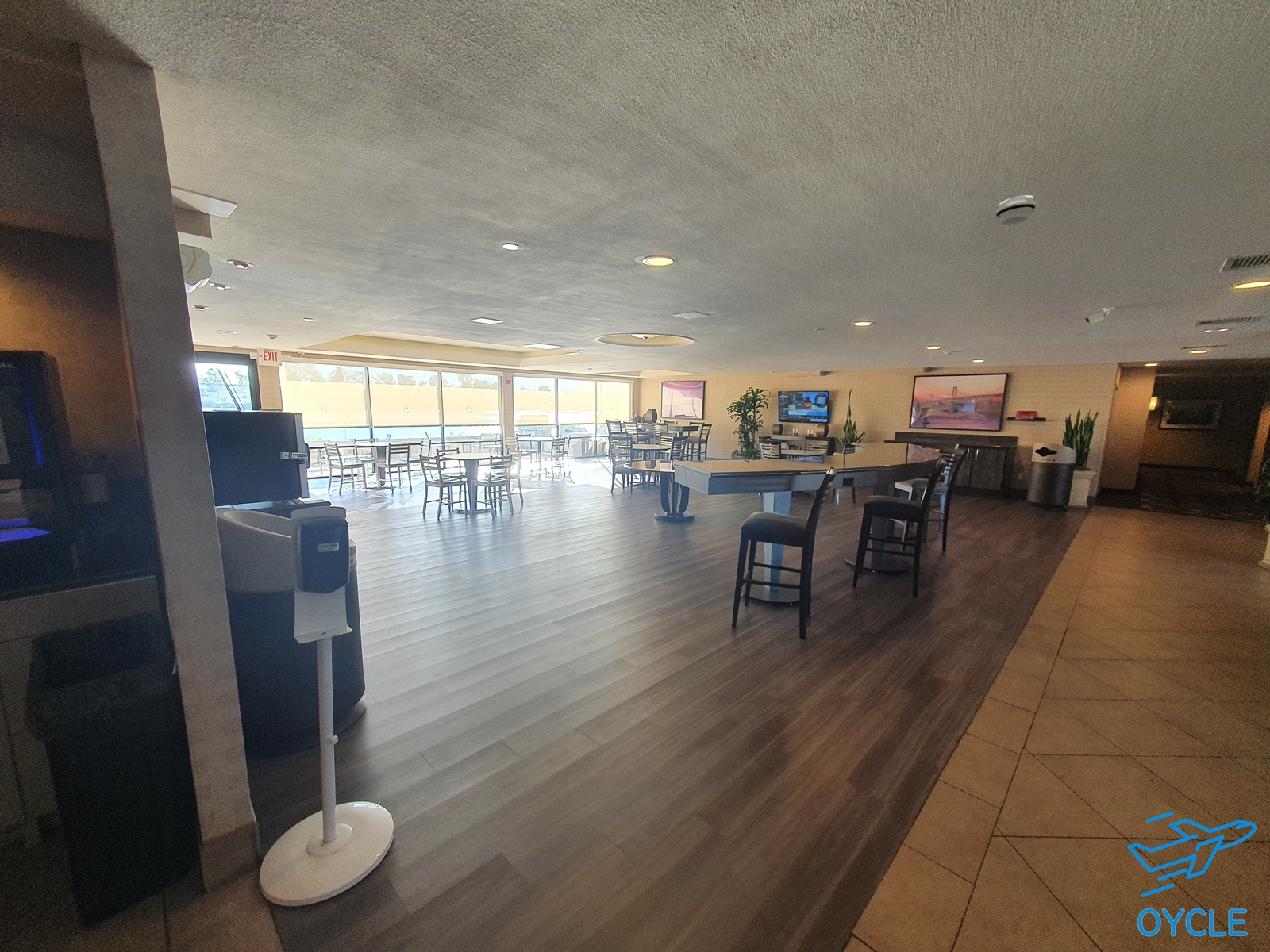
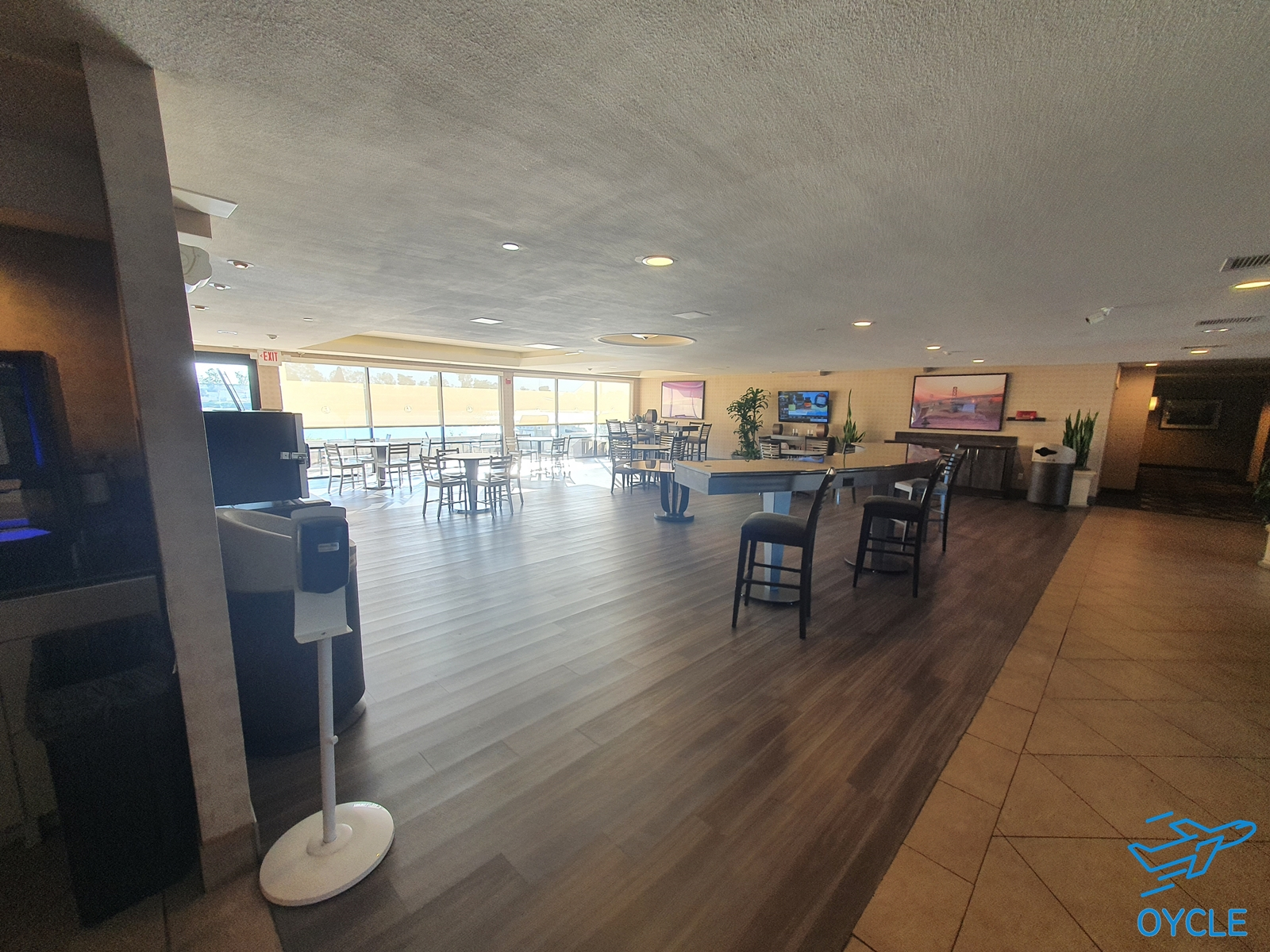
- smoke detector (1015, 210)
